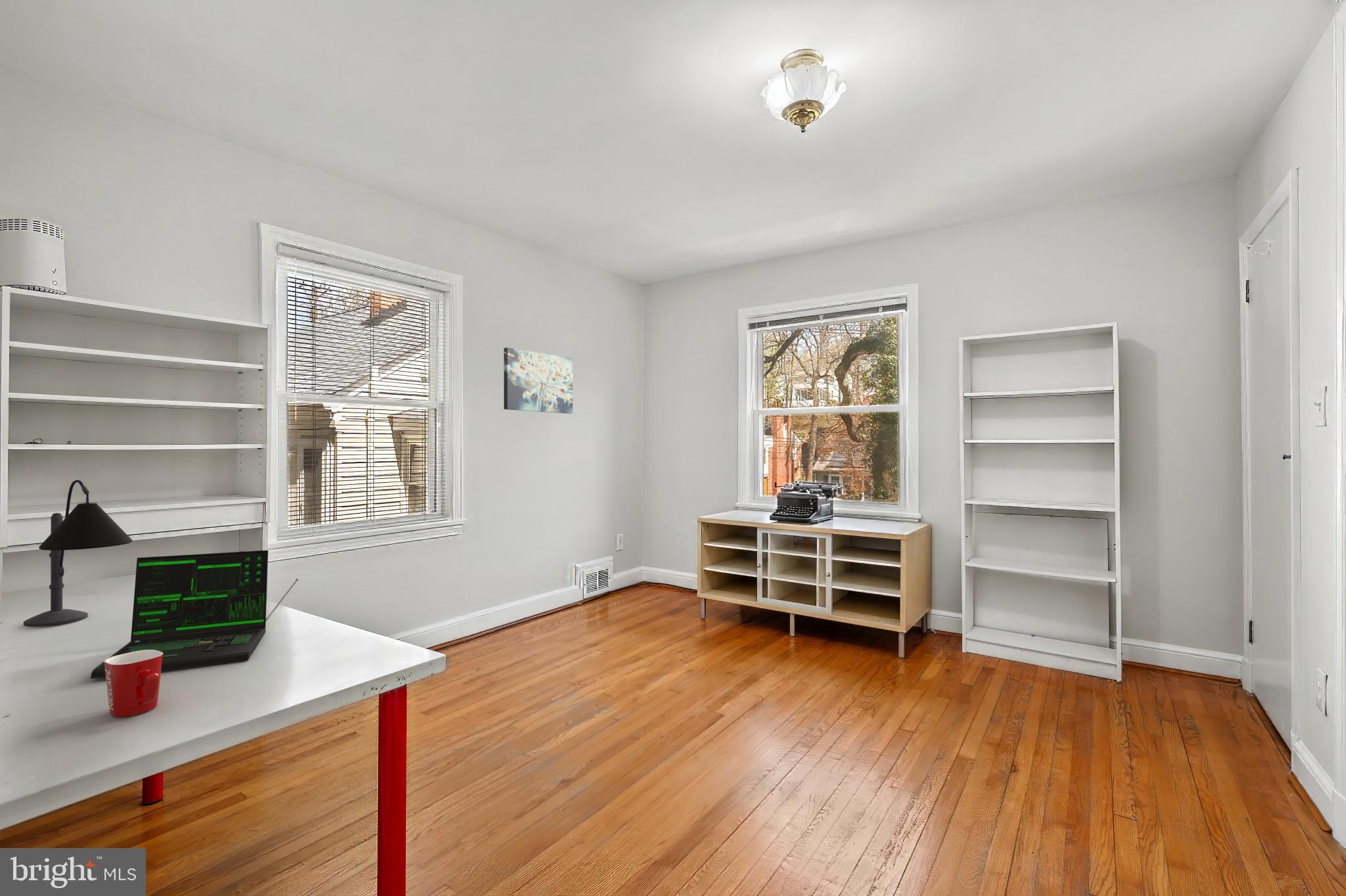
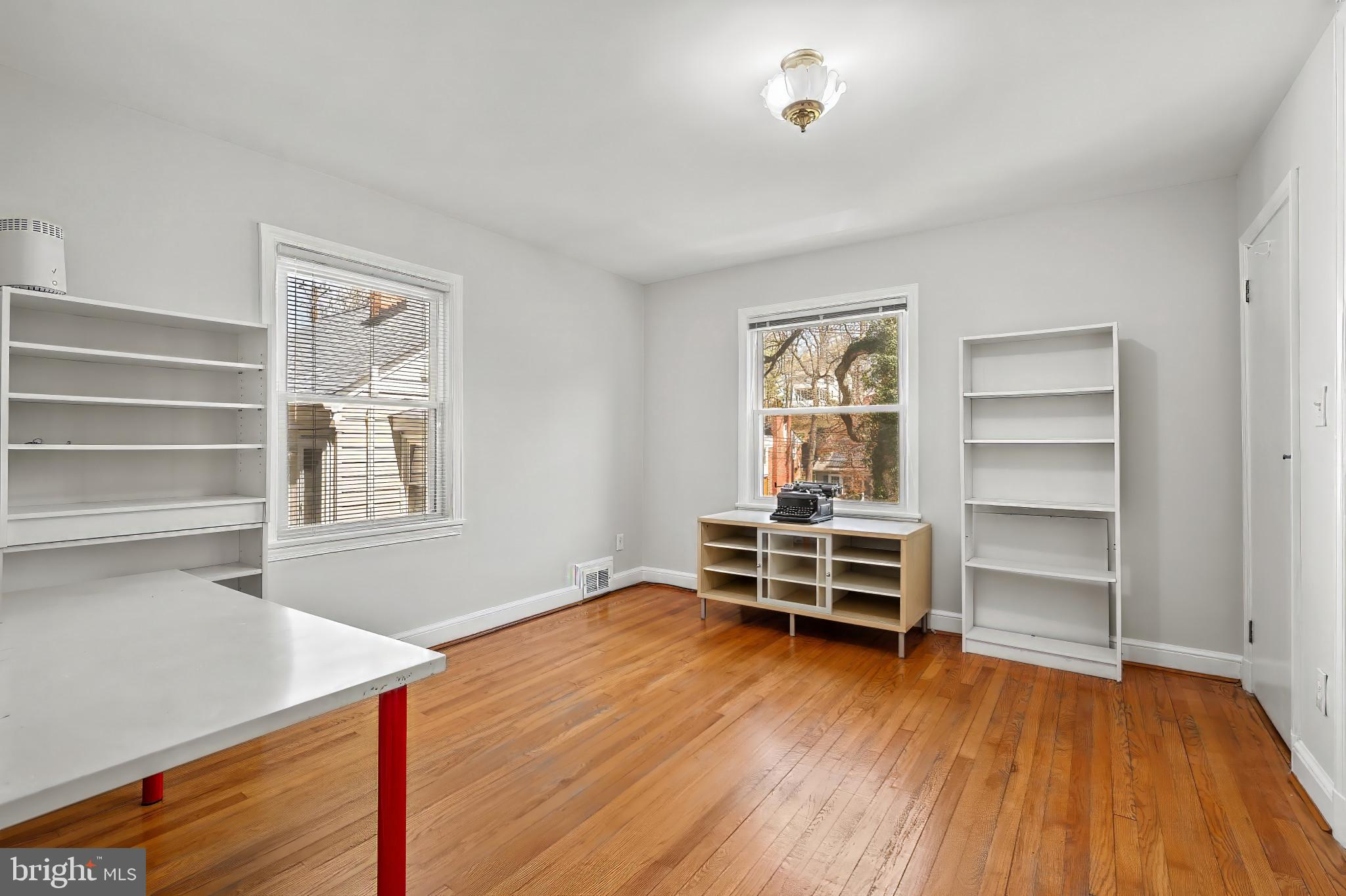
- wall art (540, 382)
- laptop (208, 604)
- desk lamp (73, 549)
- mug (139, 684)
